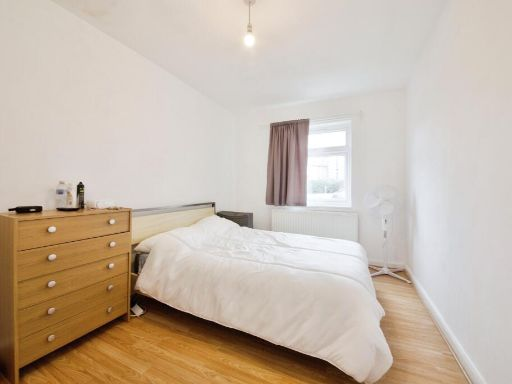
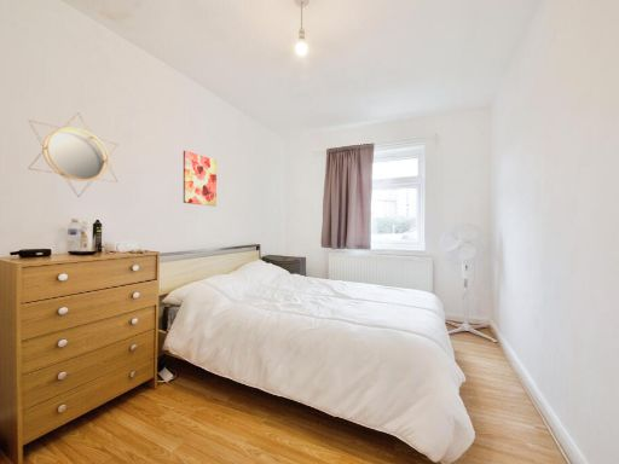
+ home mirror (77, 155)
+ wall art (201, 180)
